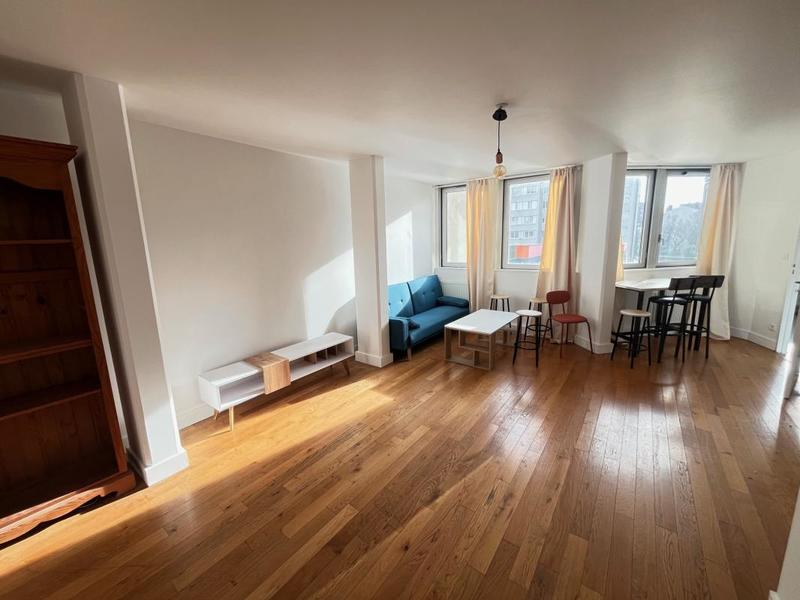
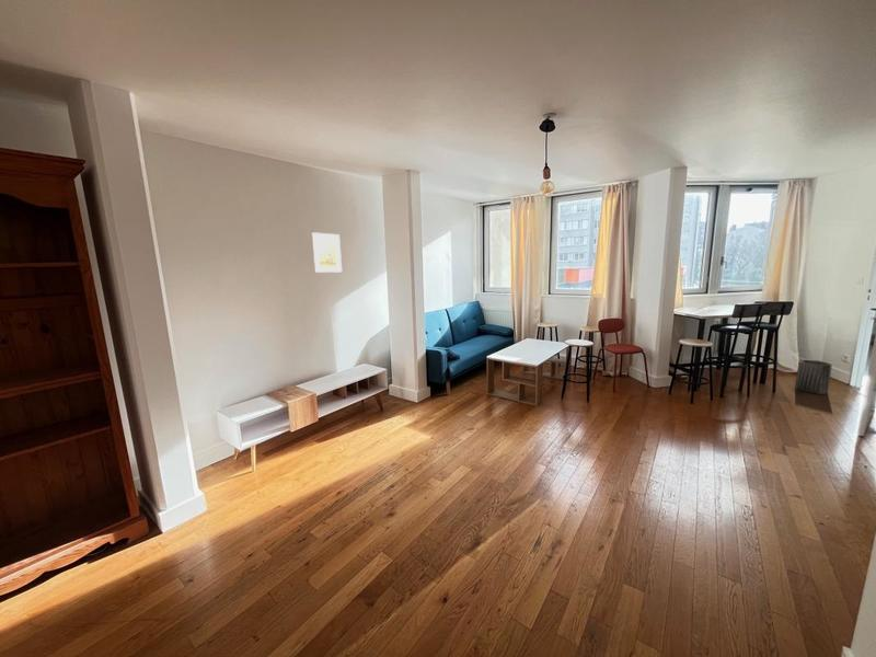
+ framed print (326, 253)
+ trash can (812, 376)
